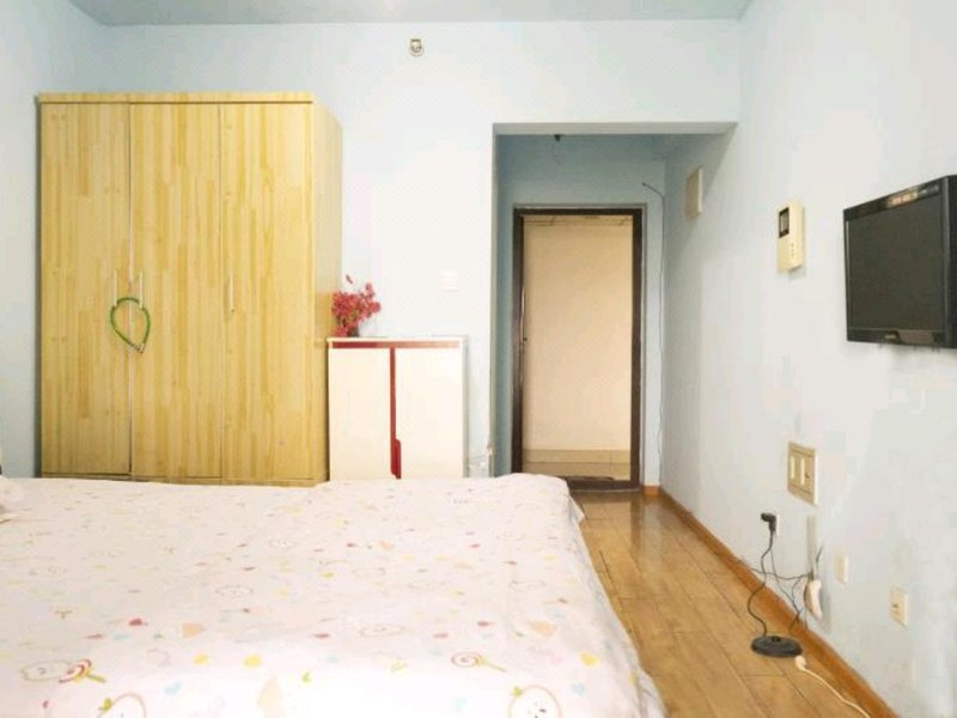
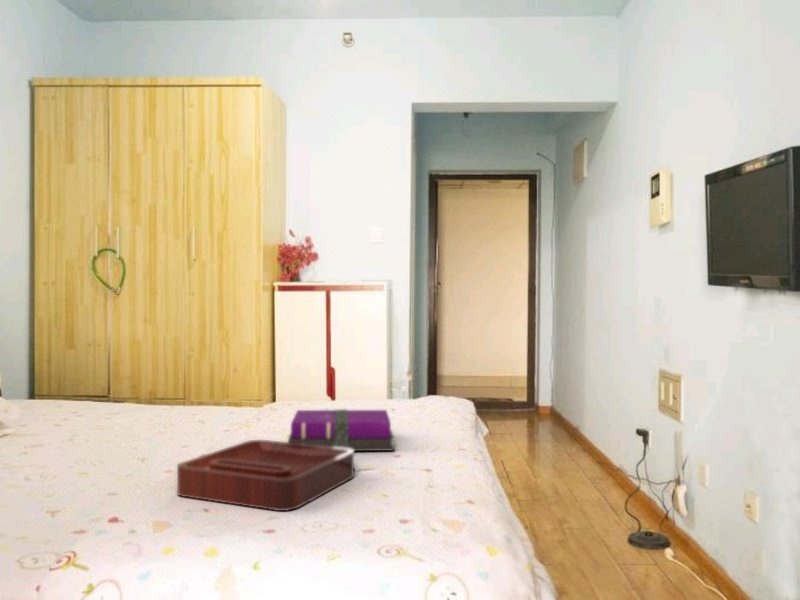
+ decorative tray (269, 470)
+ hardback book (341, 429)
